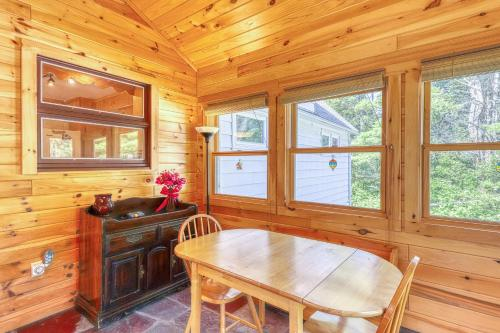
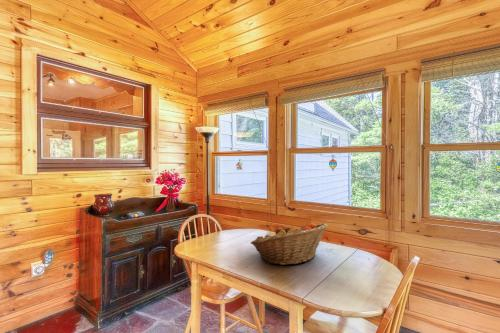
+ fruit basket (290, 239)
